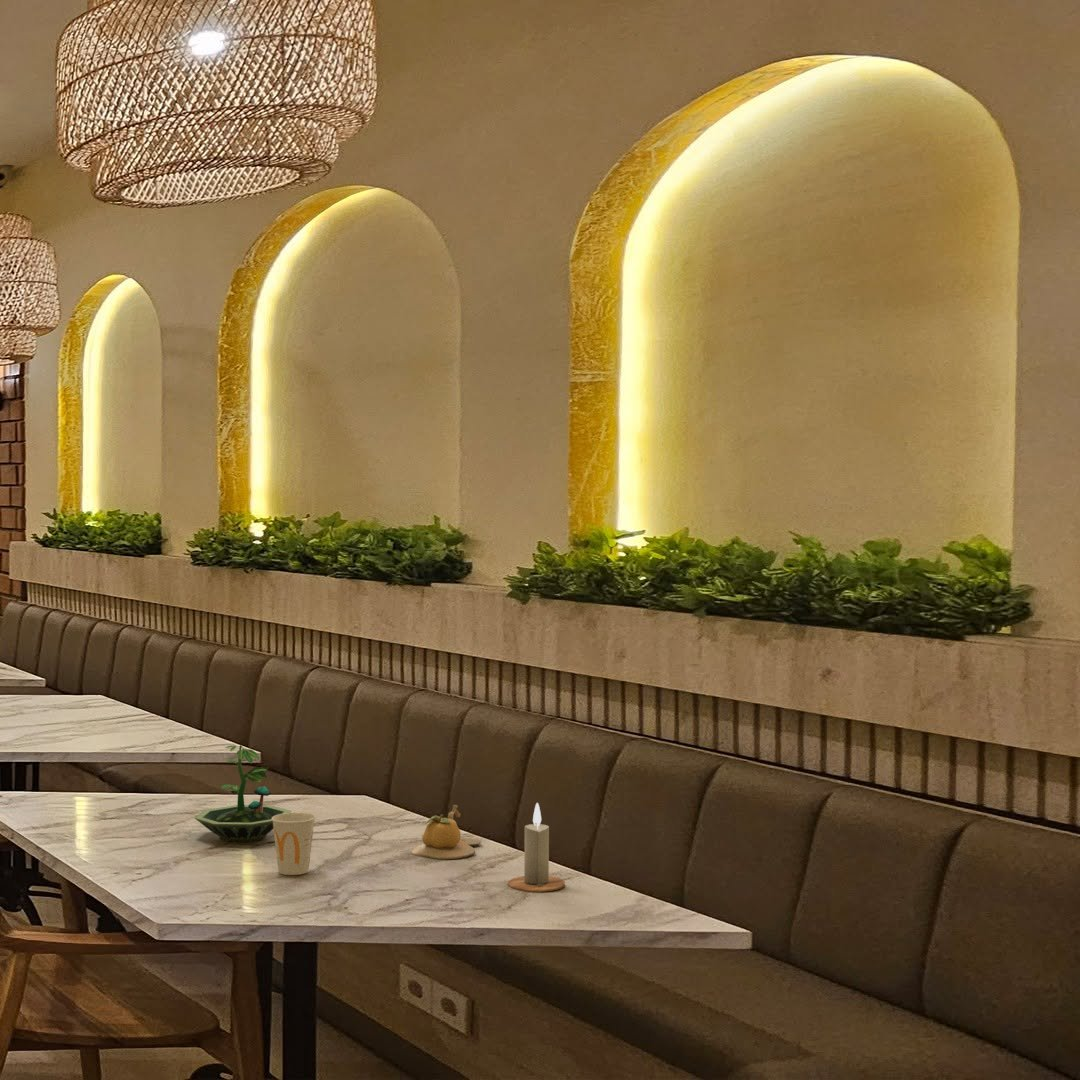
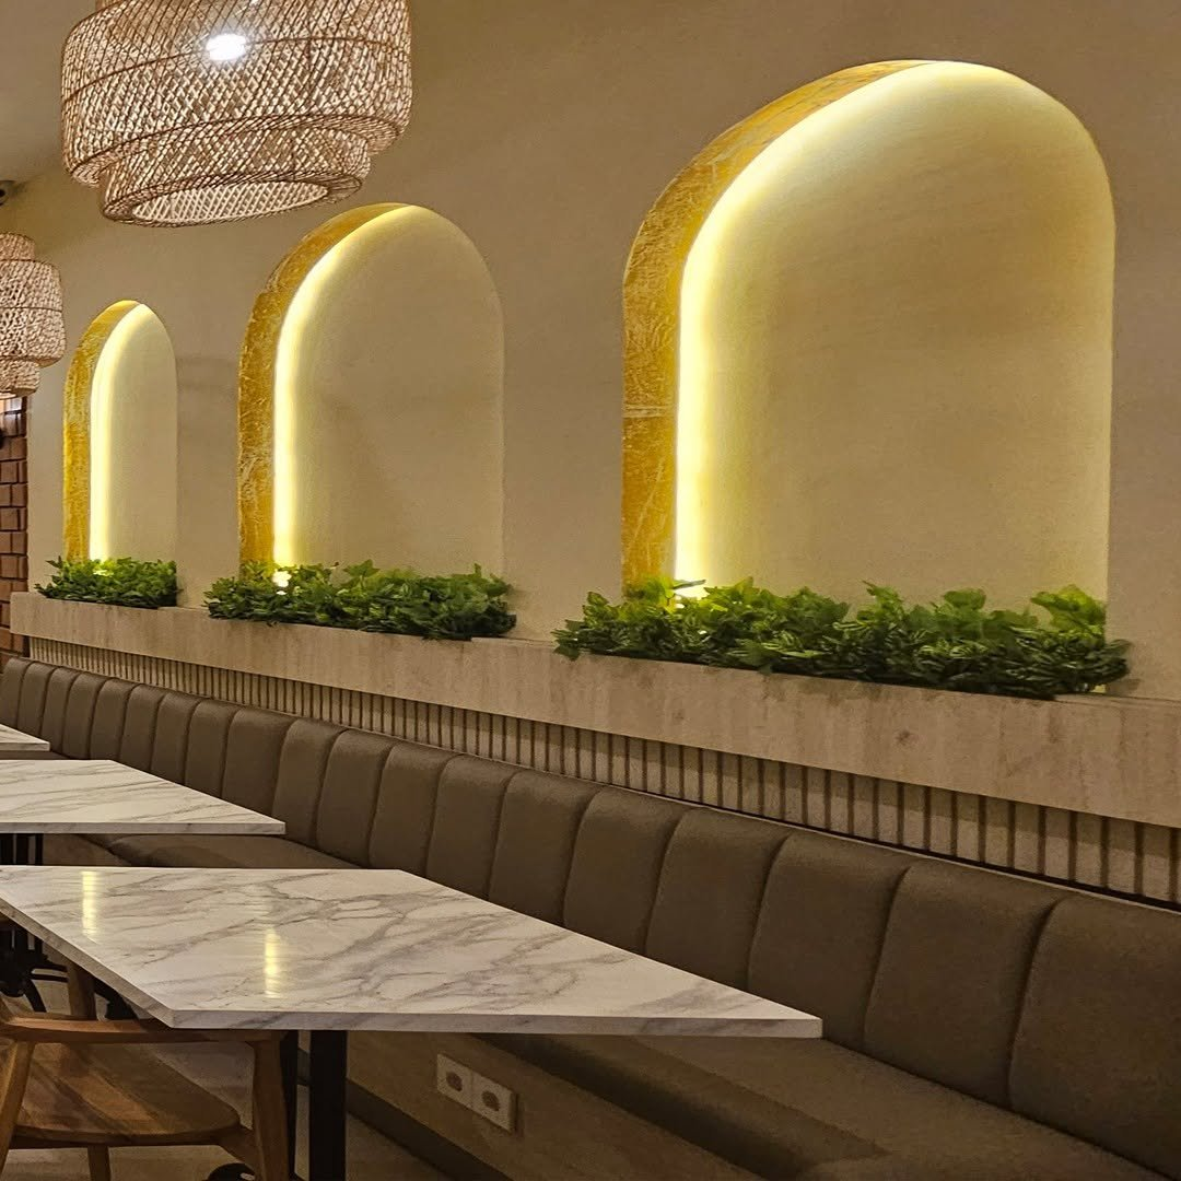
- candle (536, 843)
- terrarium (241, 765)
- cup (293, 844)
- decorative pumpkin (454, 828)
